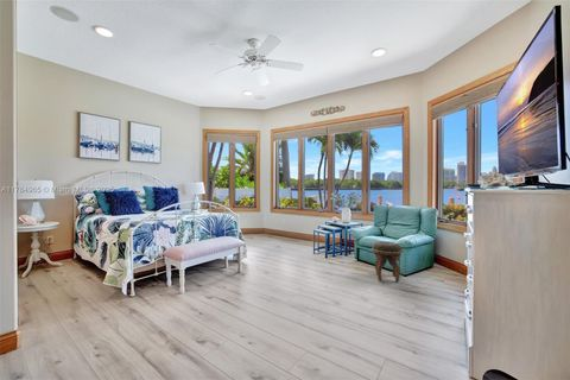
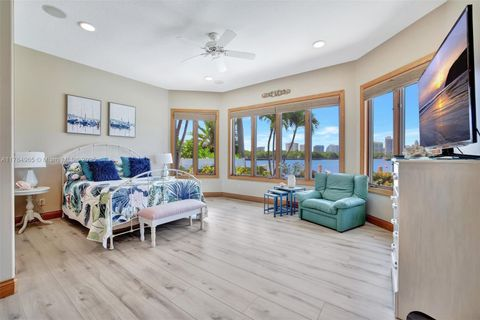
- footstool (386, 260)
